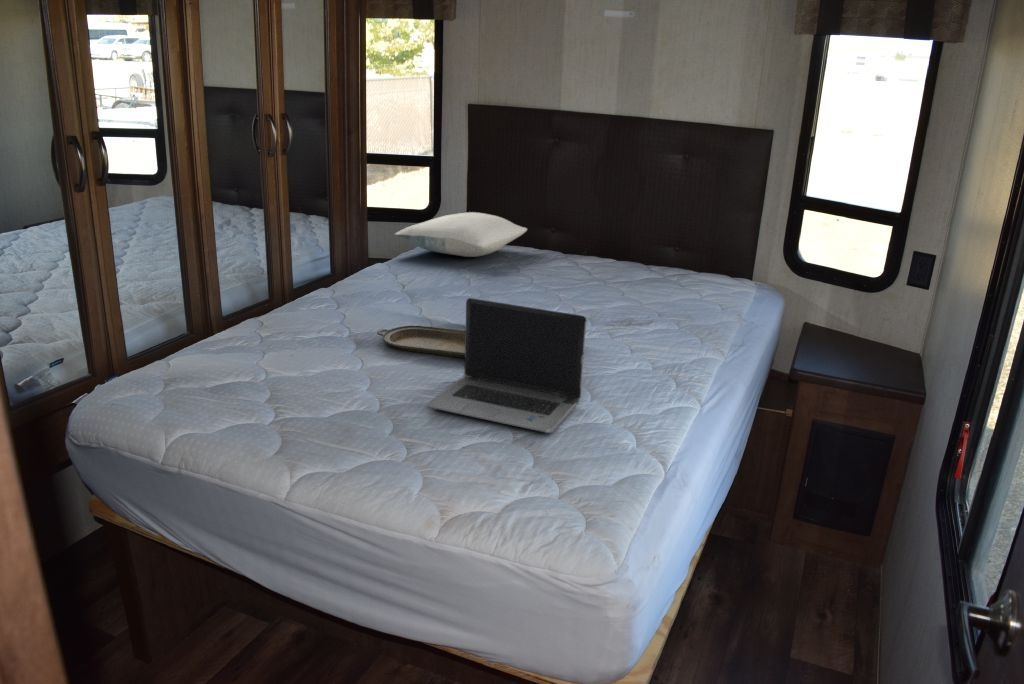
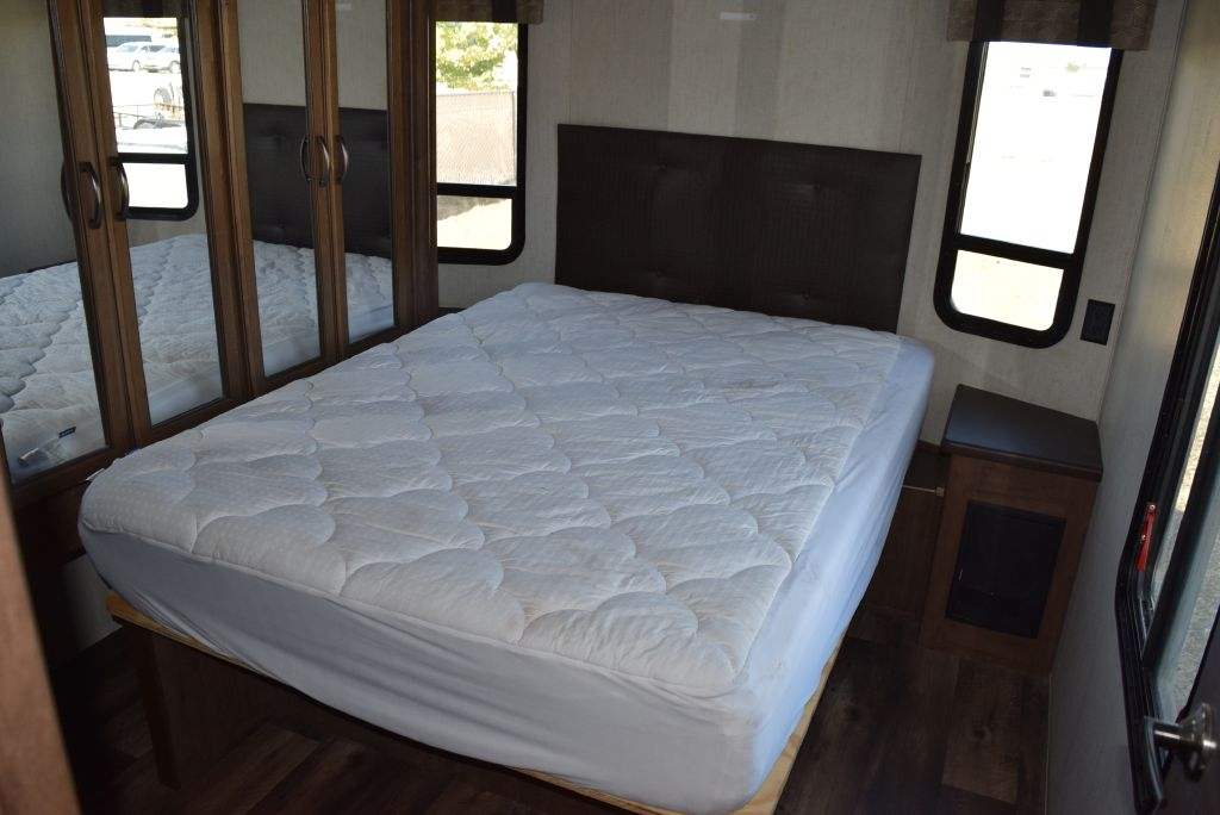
- laptop computer (506, 363)
- pillow (461, 233)
- serving tray (443, 342)
